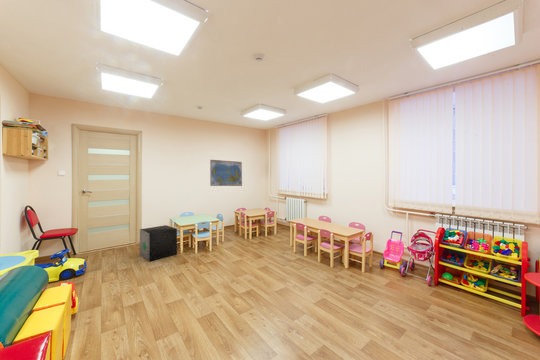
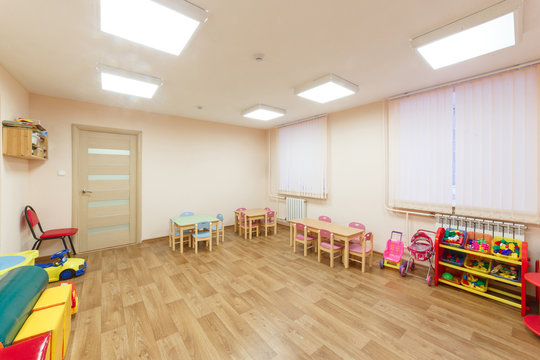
- storage bin (158, 241)
- world map (226, 173)
